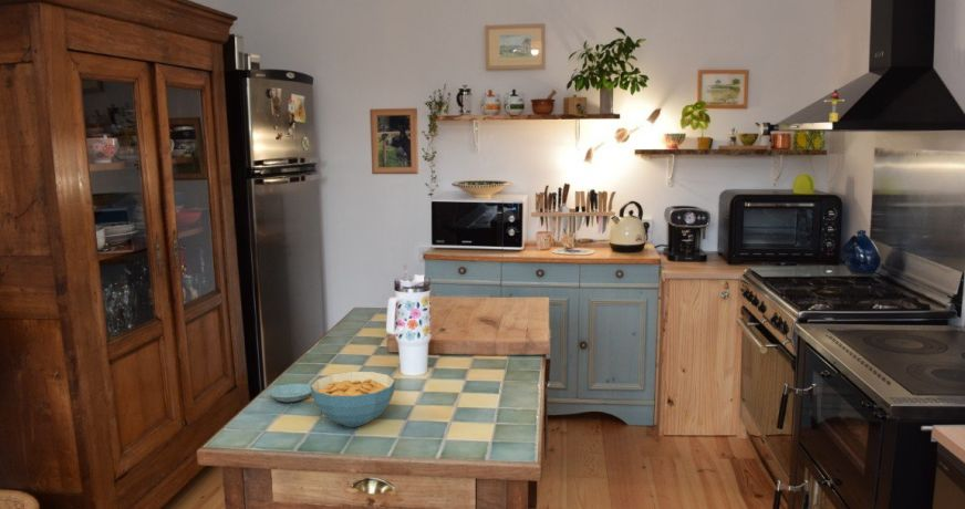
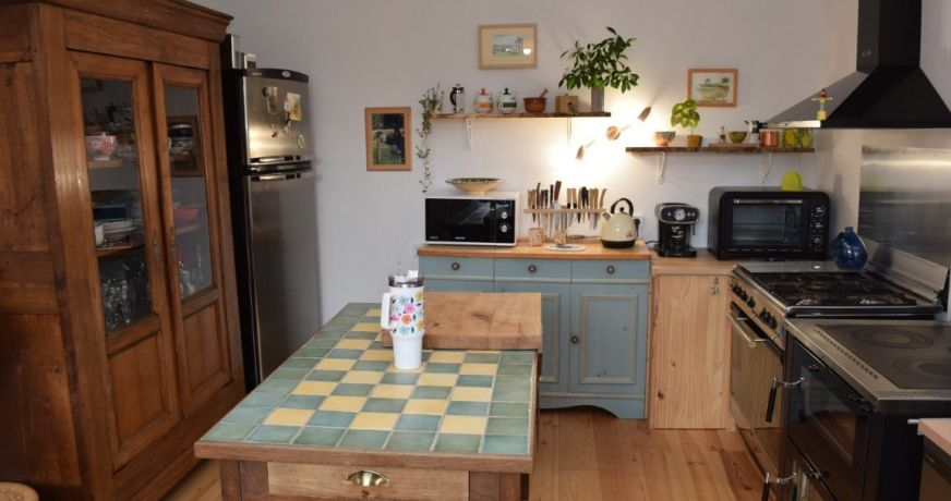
- saucer (291, 394)
- cereal bowl (353, 403)
